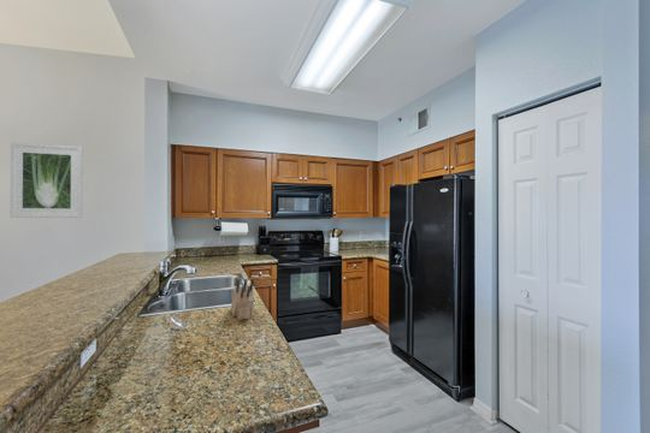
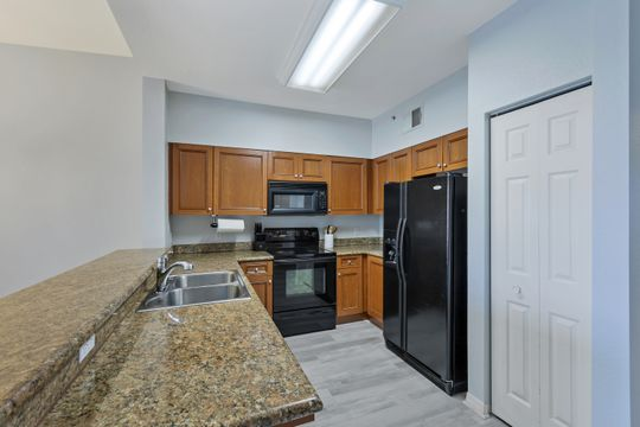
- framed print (47, 180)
- knife block (242, 295)
